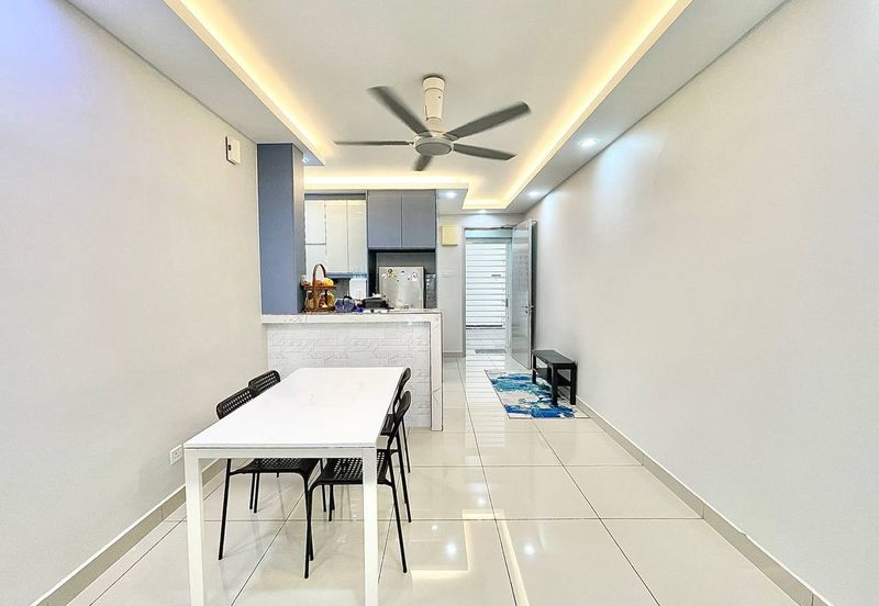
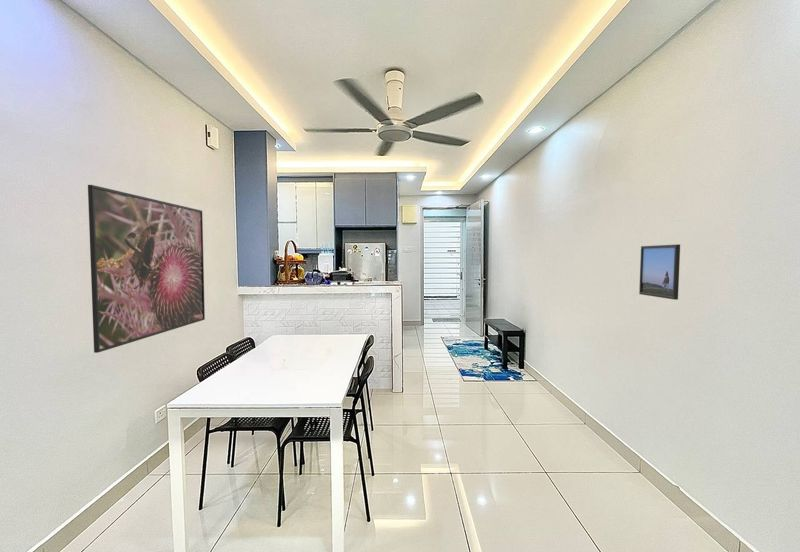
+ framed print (658, 271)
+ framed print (159, 267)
